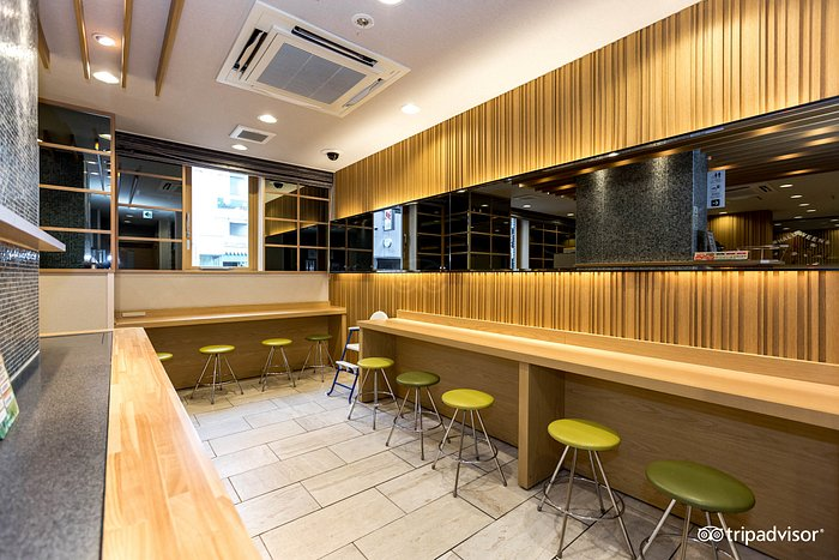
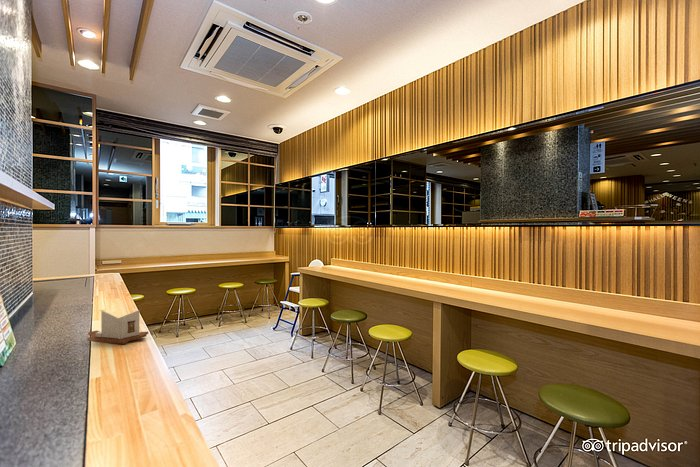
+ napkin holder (114, 322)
